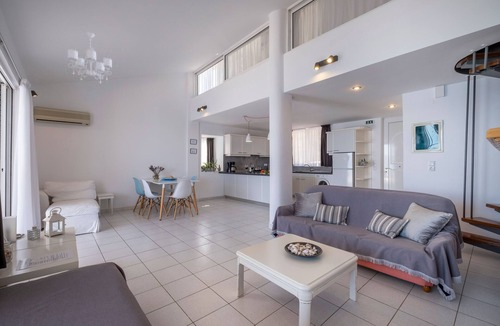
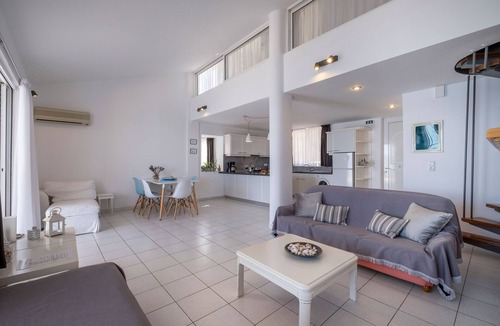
- chandelier (90, 56)
